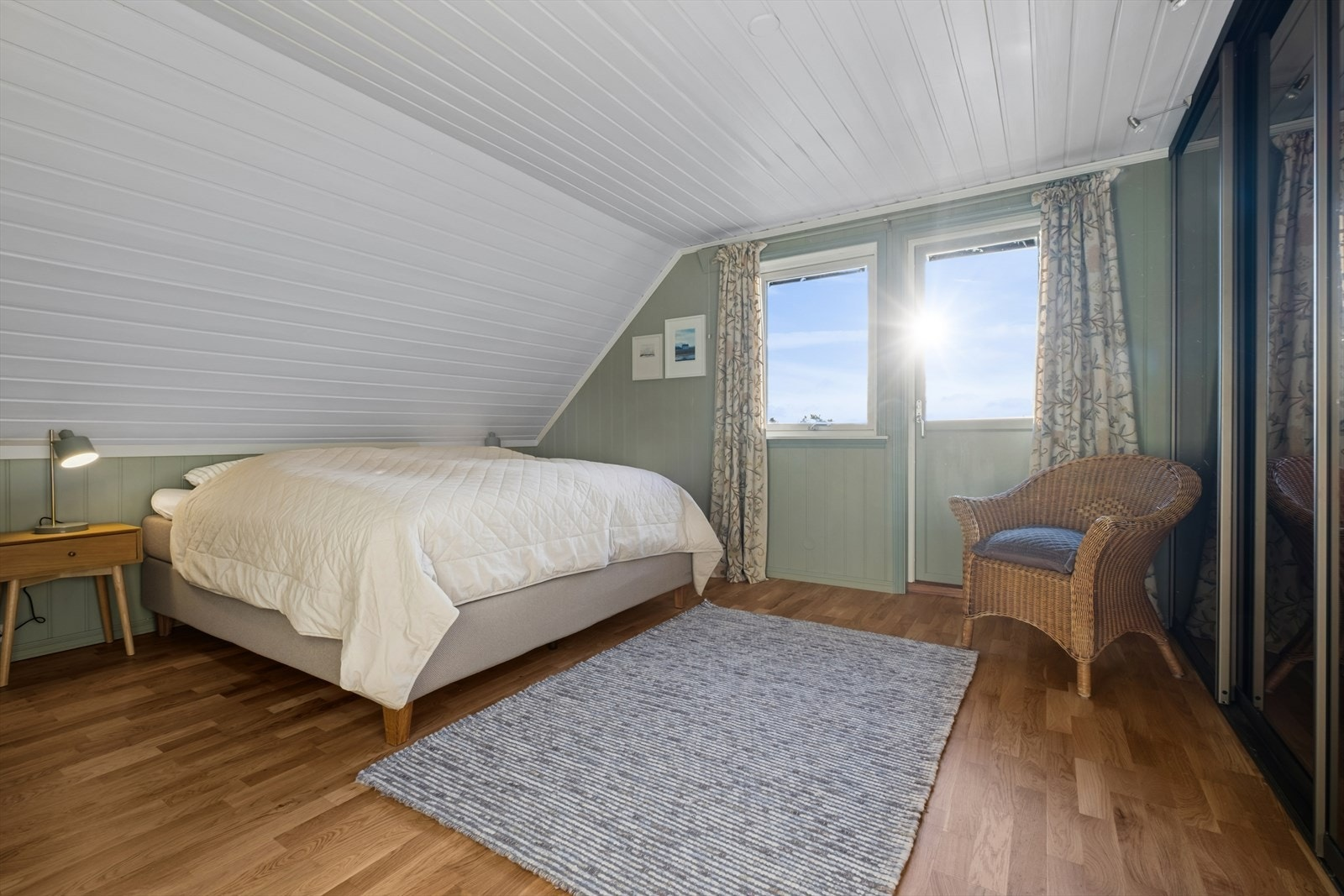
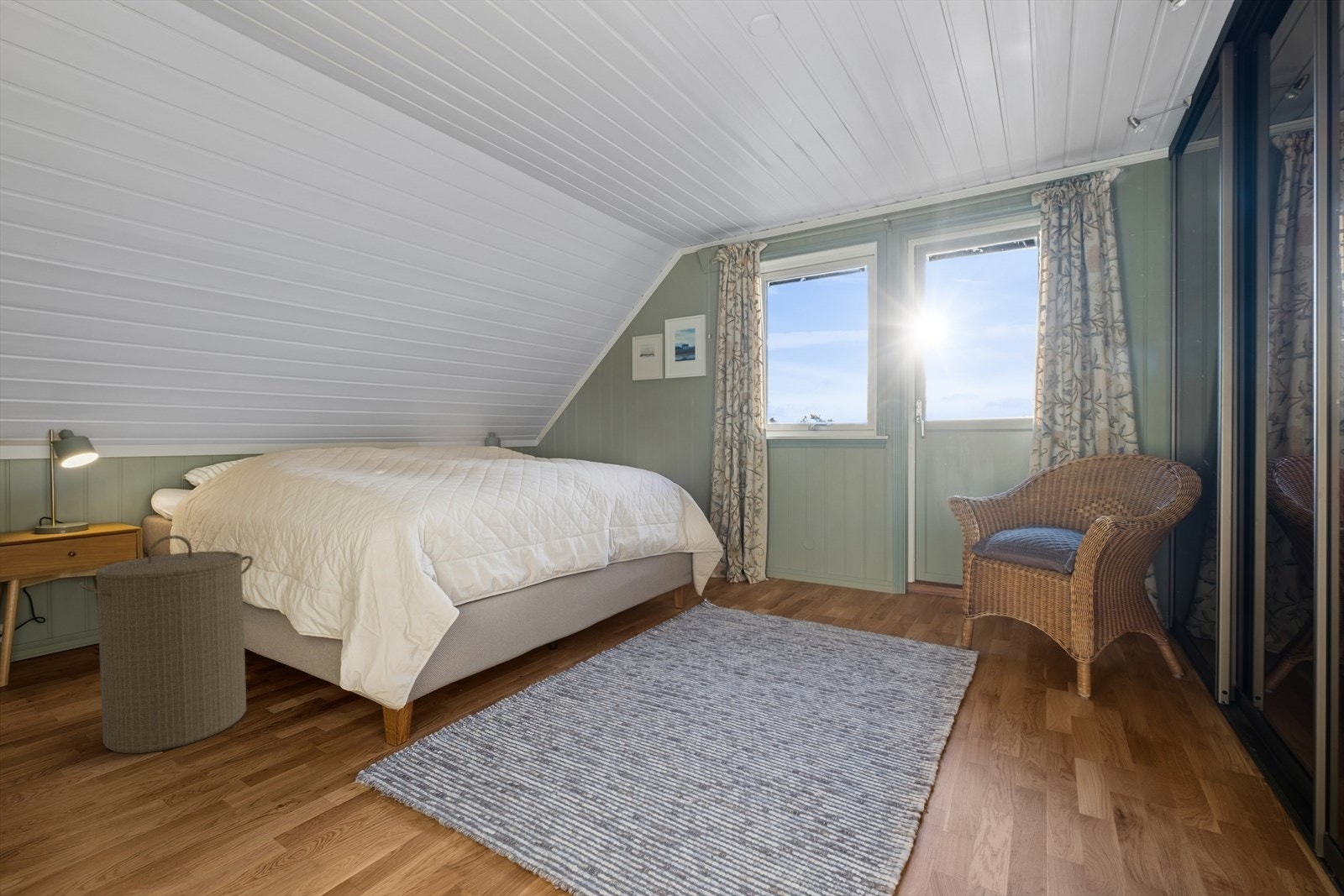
+ laundry hamper (176, 631)
